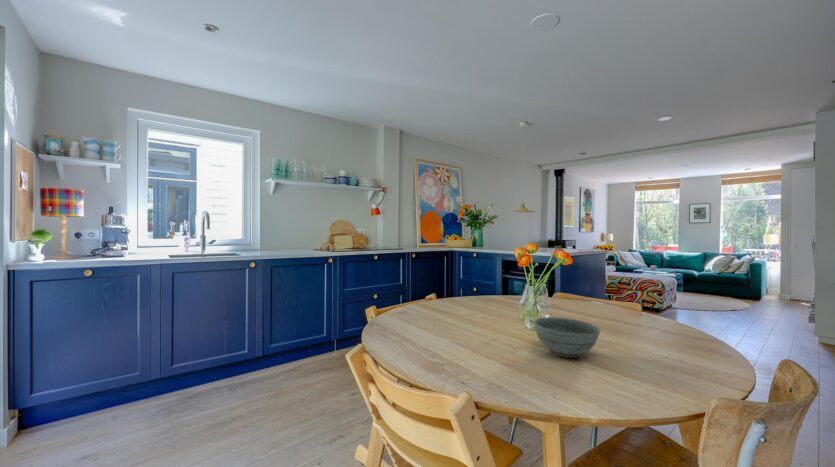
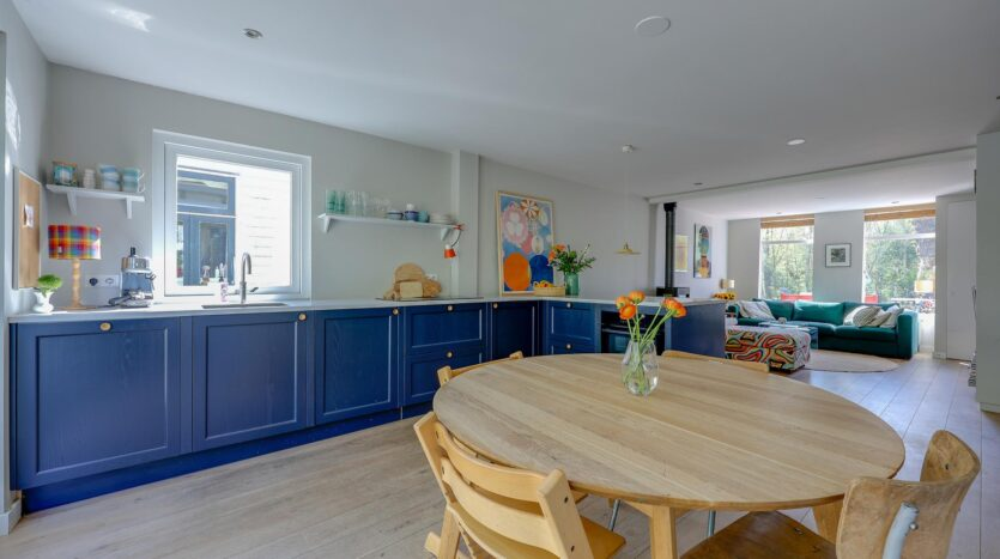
- bowl (565, 338)
